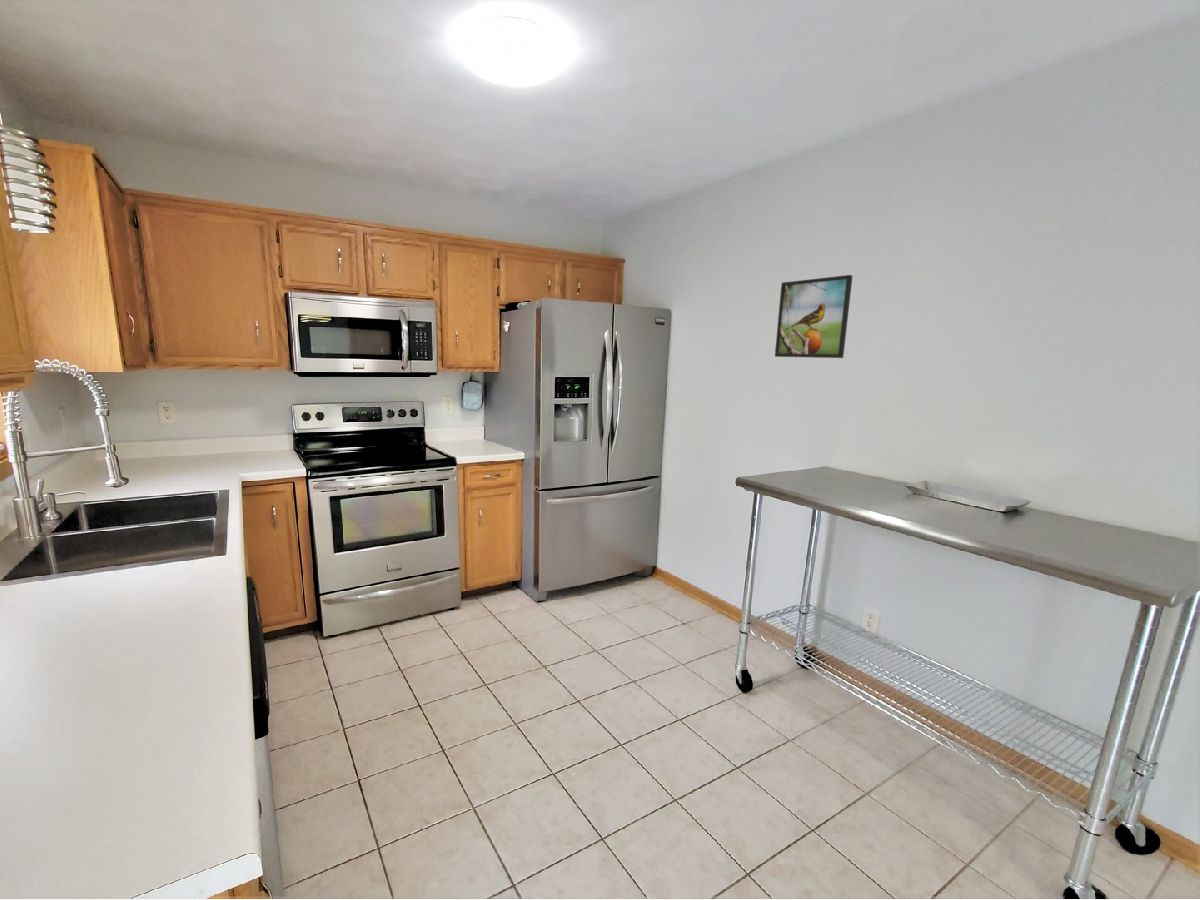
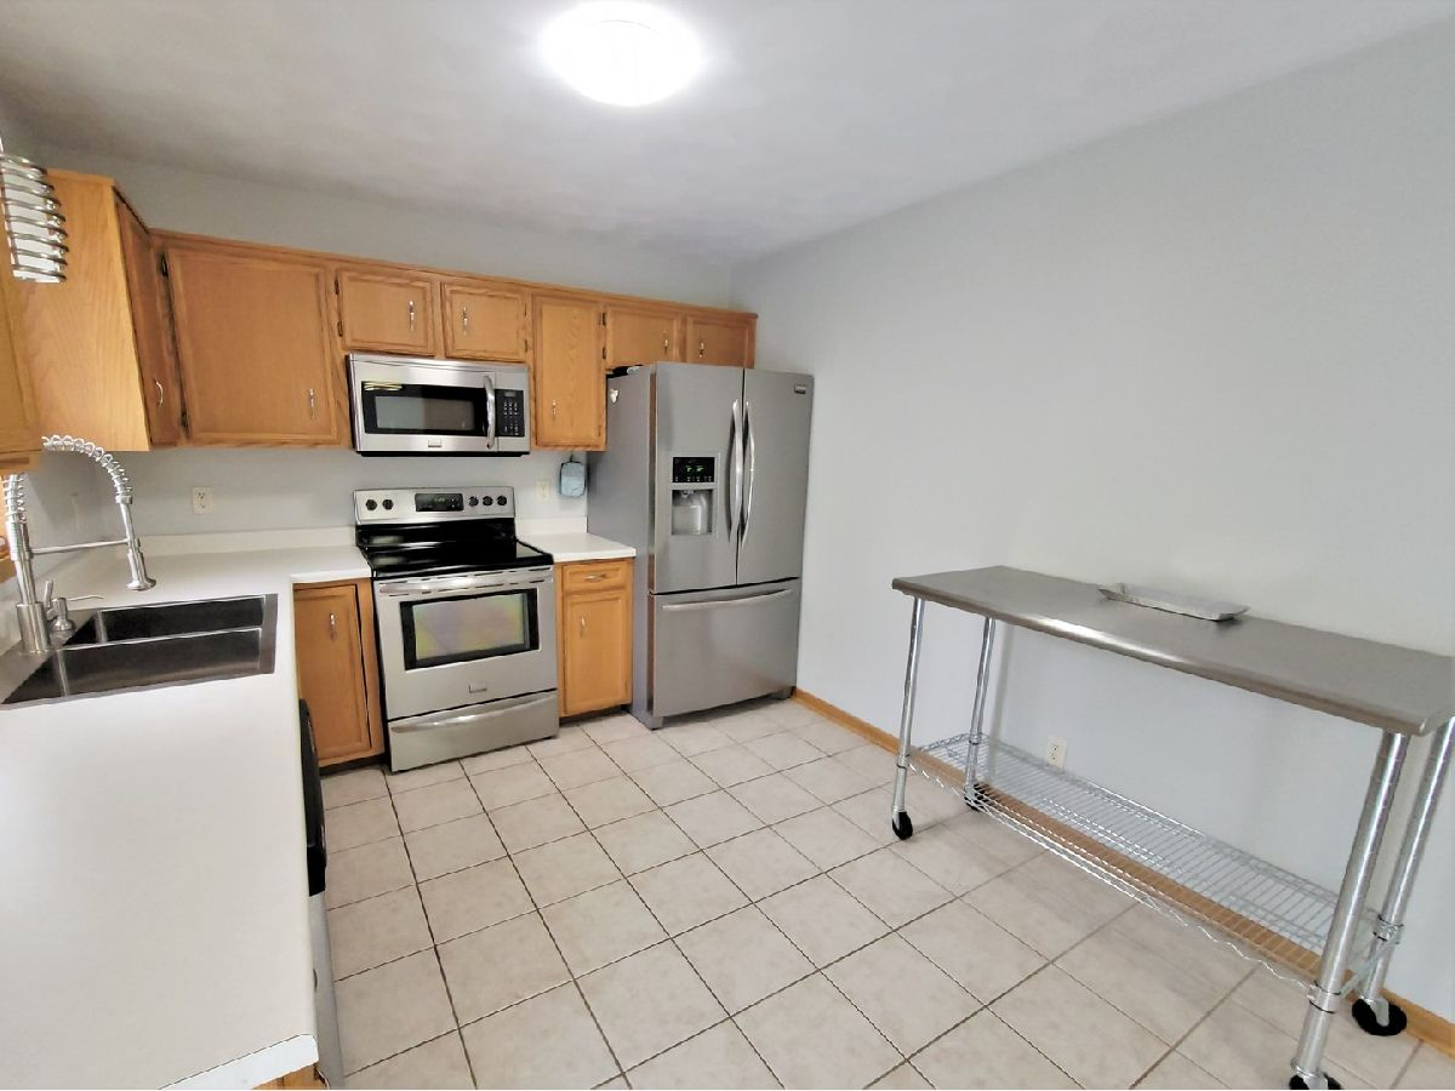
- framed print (811, 318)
